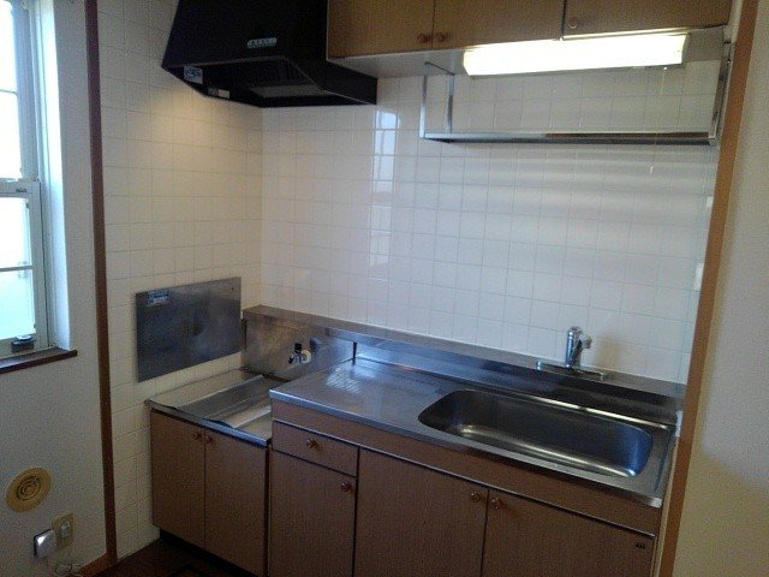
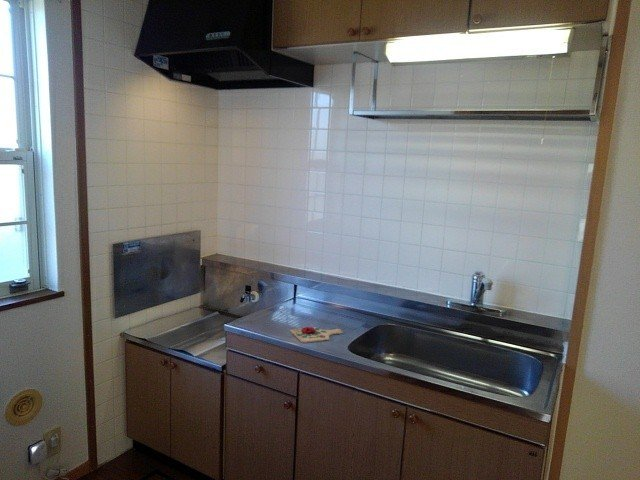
+ cutting board (319, 331)
